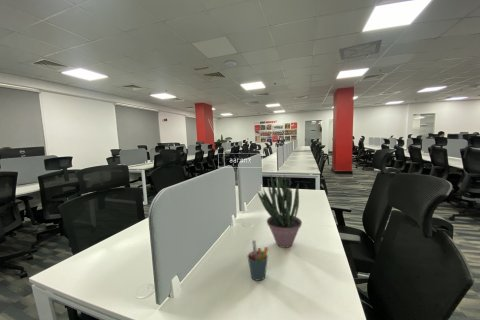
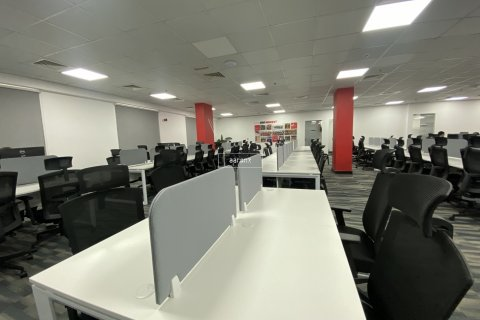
- ceiling vent (359, 51)
- pen holder (258, 260)
- potted plant (279, 209)
